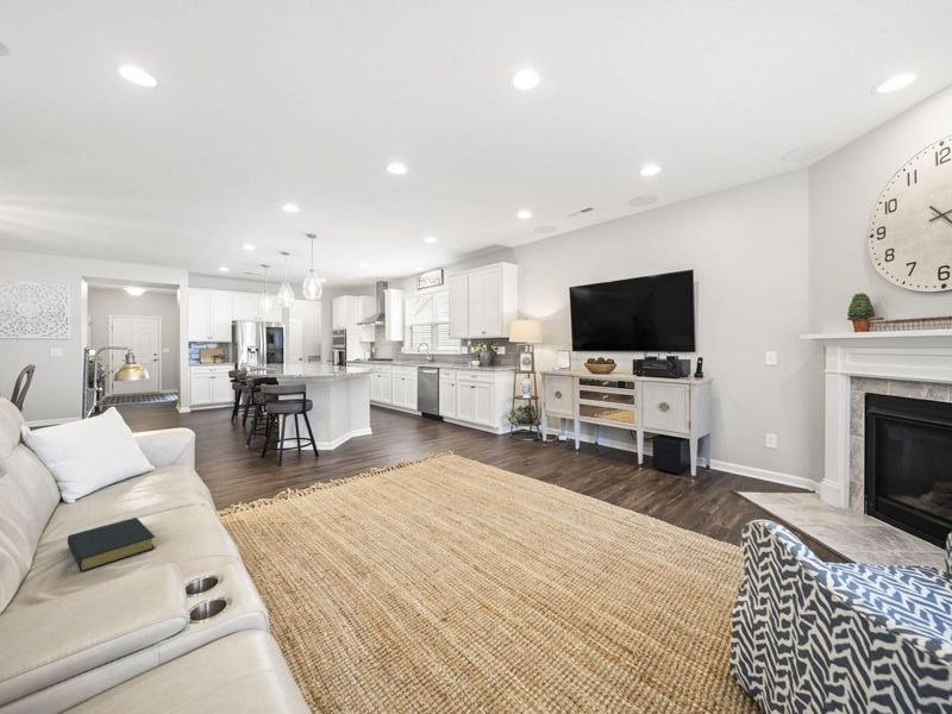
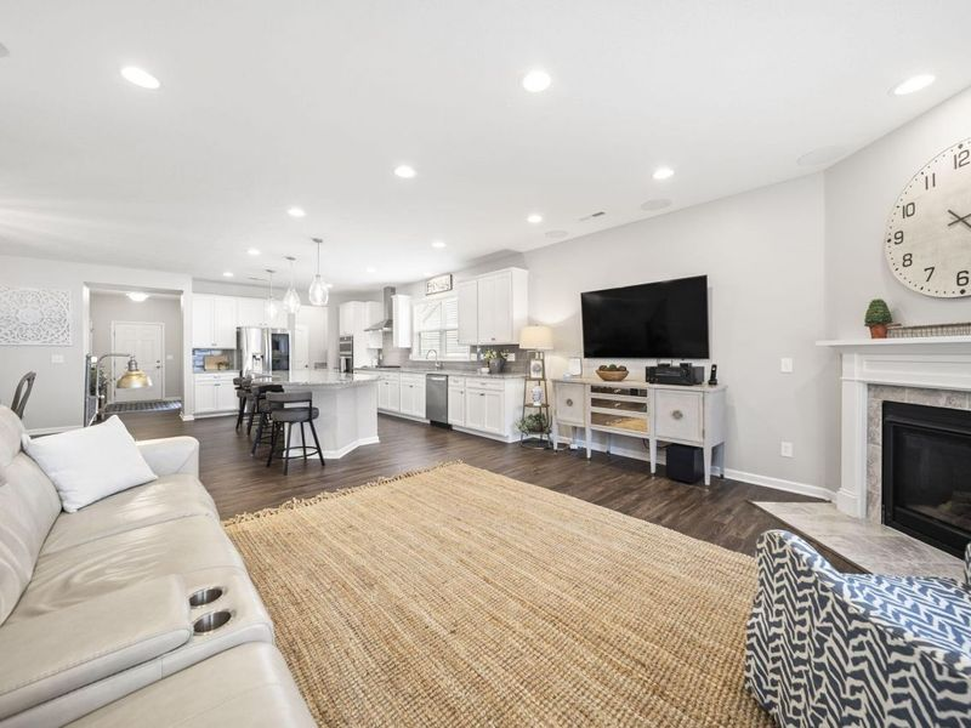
- hardback book (111, 541)
